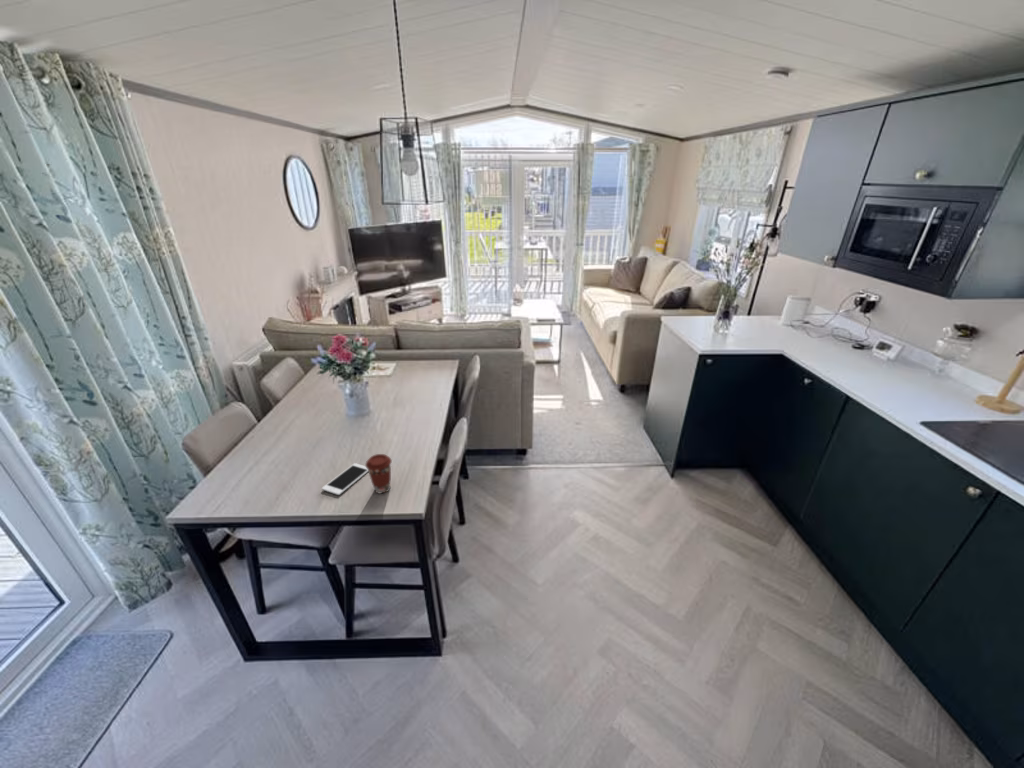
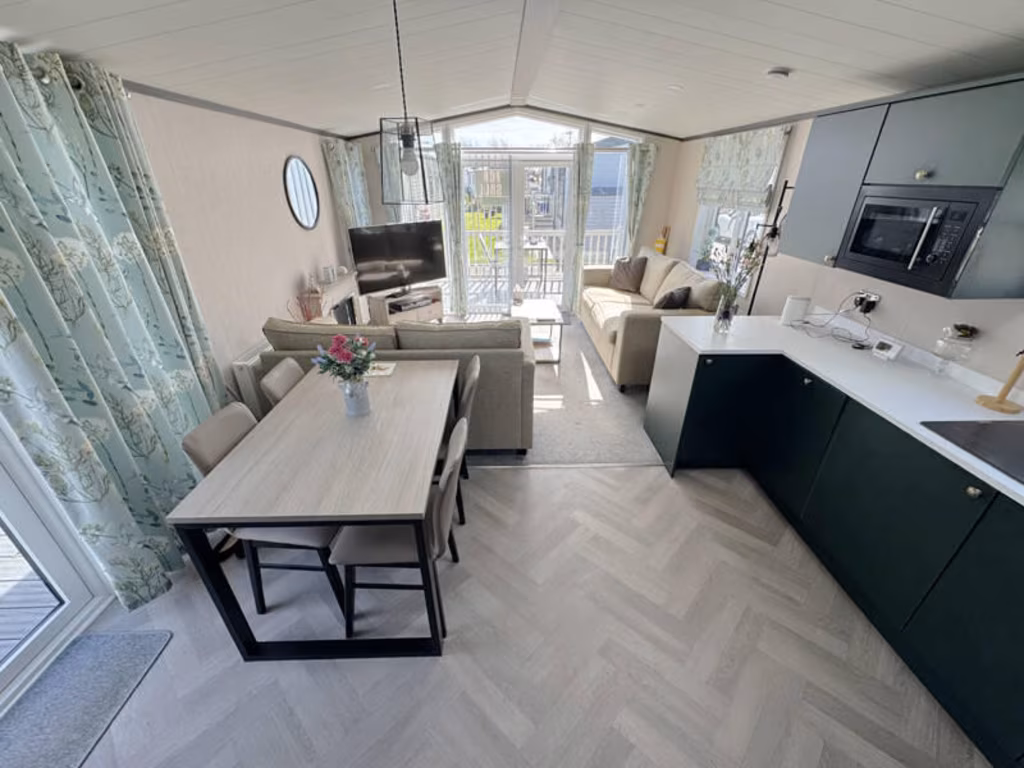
- cell phone (347, 478)
- coffee cup (380, 474)
